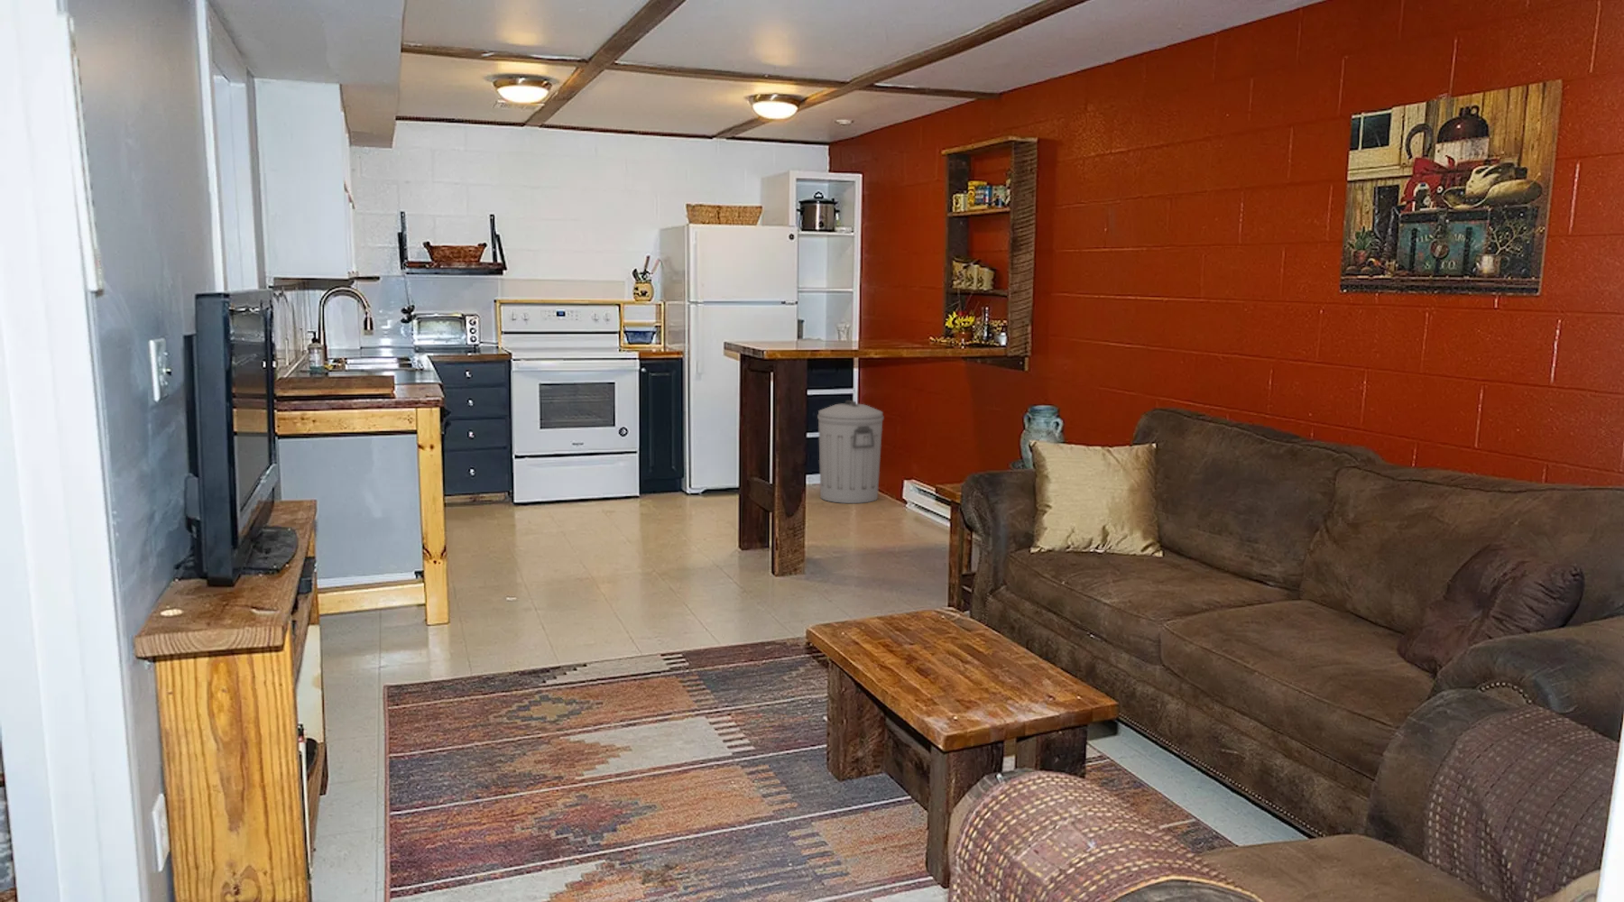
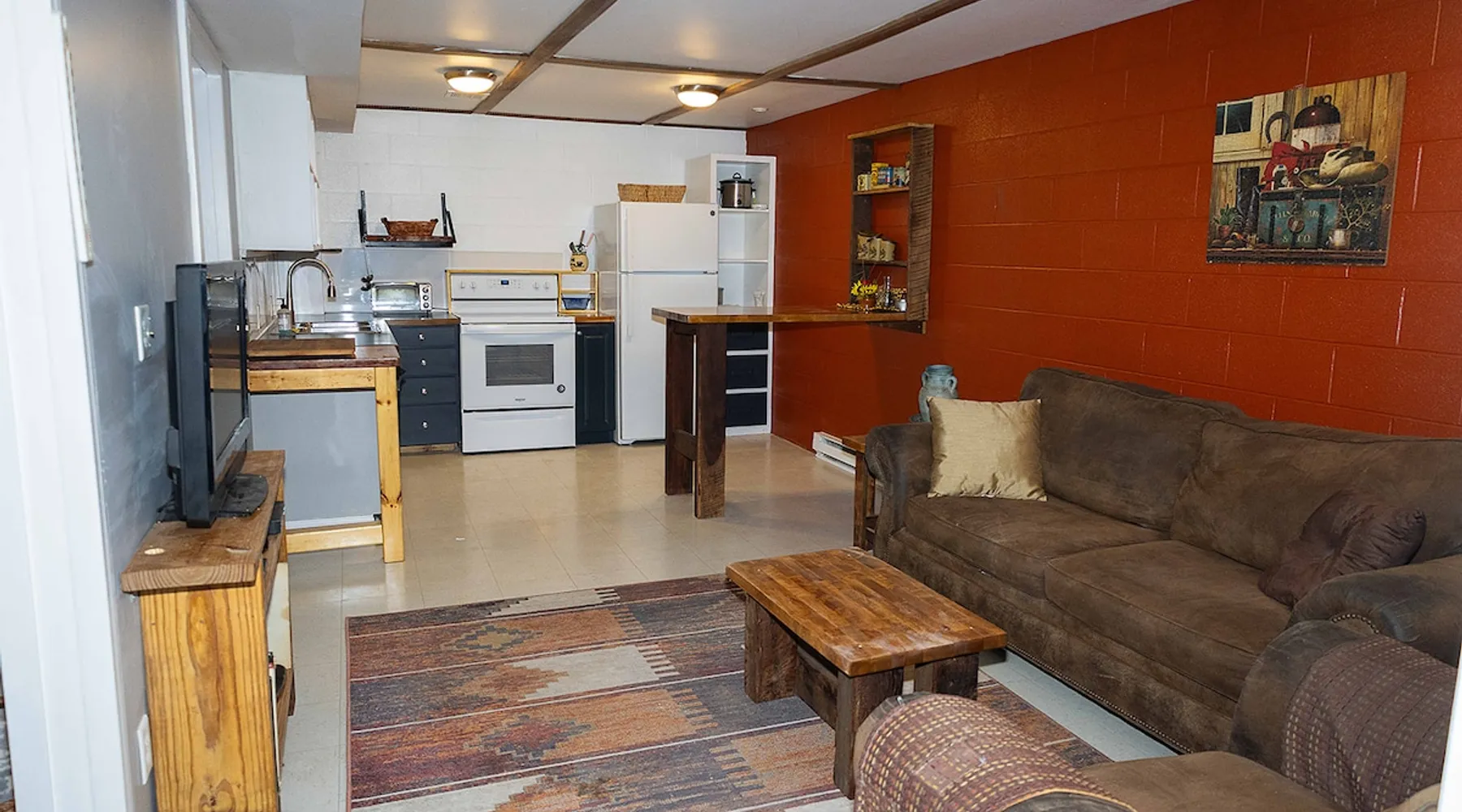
- trash can (850, 449)
